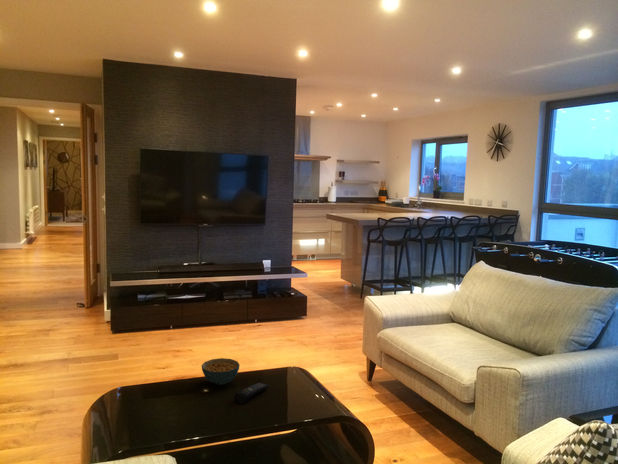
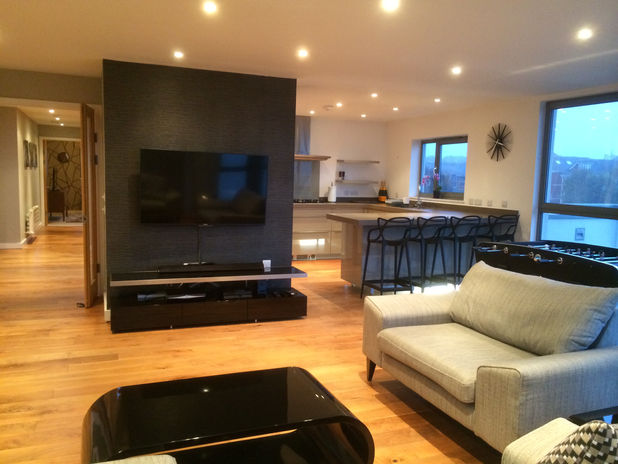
- remote control (251, 391)
- cereal bowl (220, 373)
